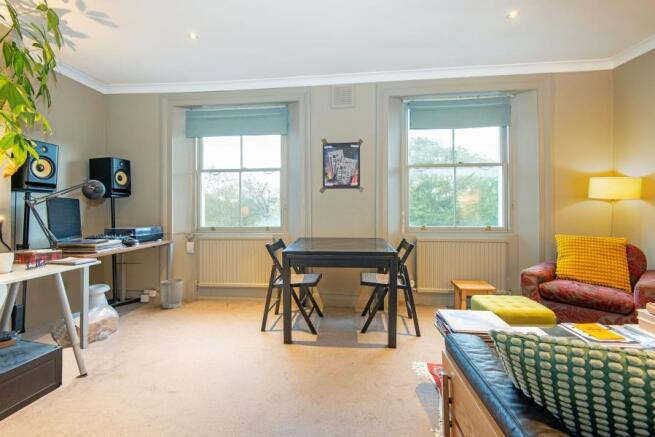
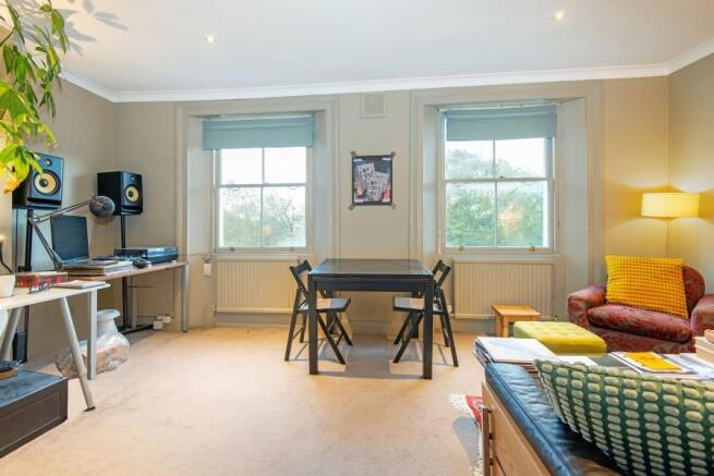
- wastebasket (172, 293)
